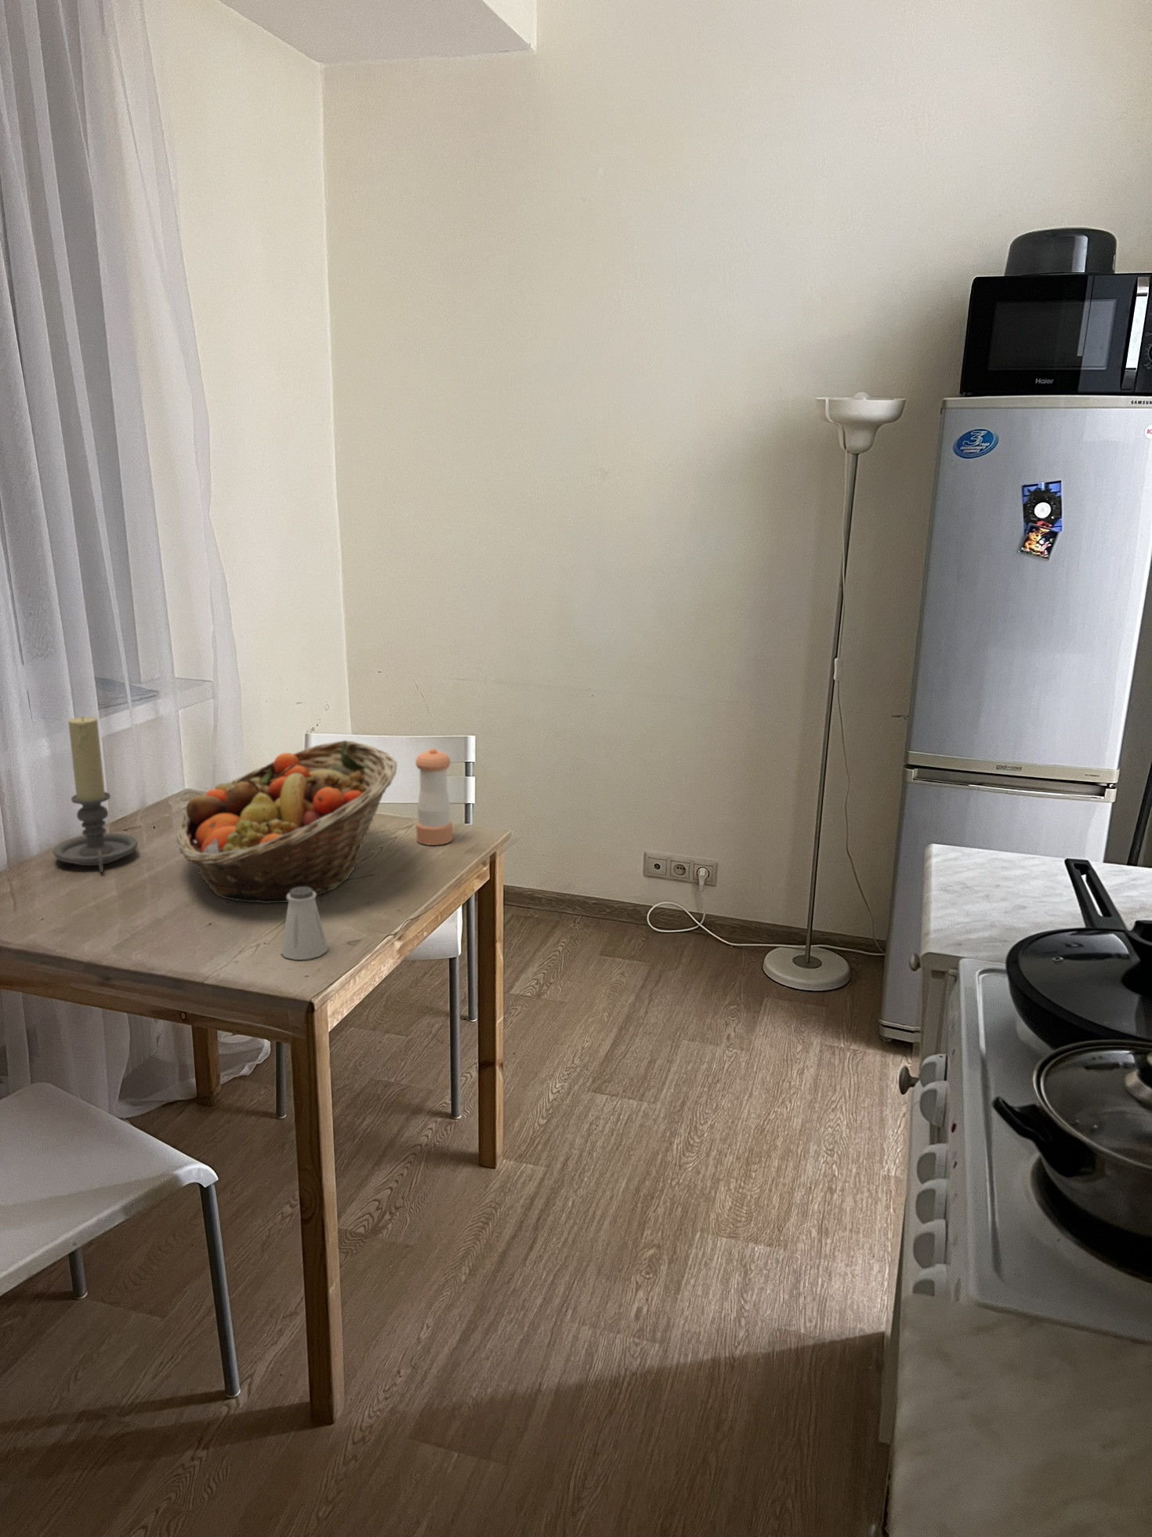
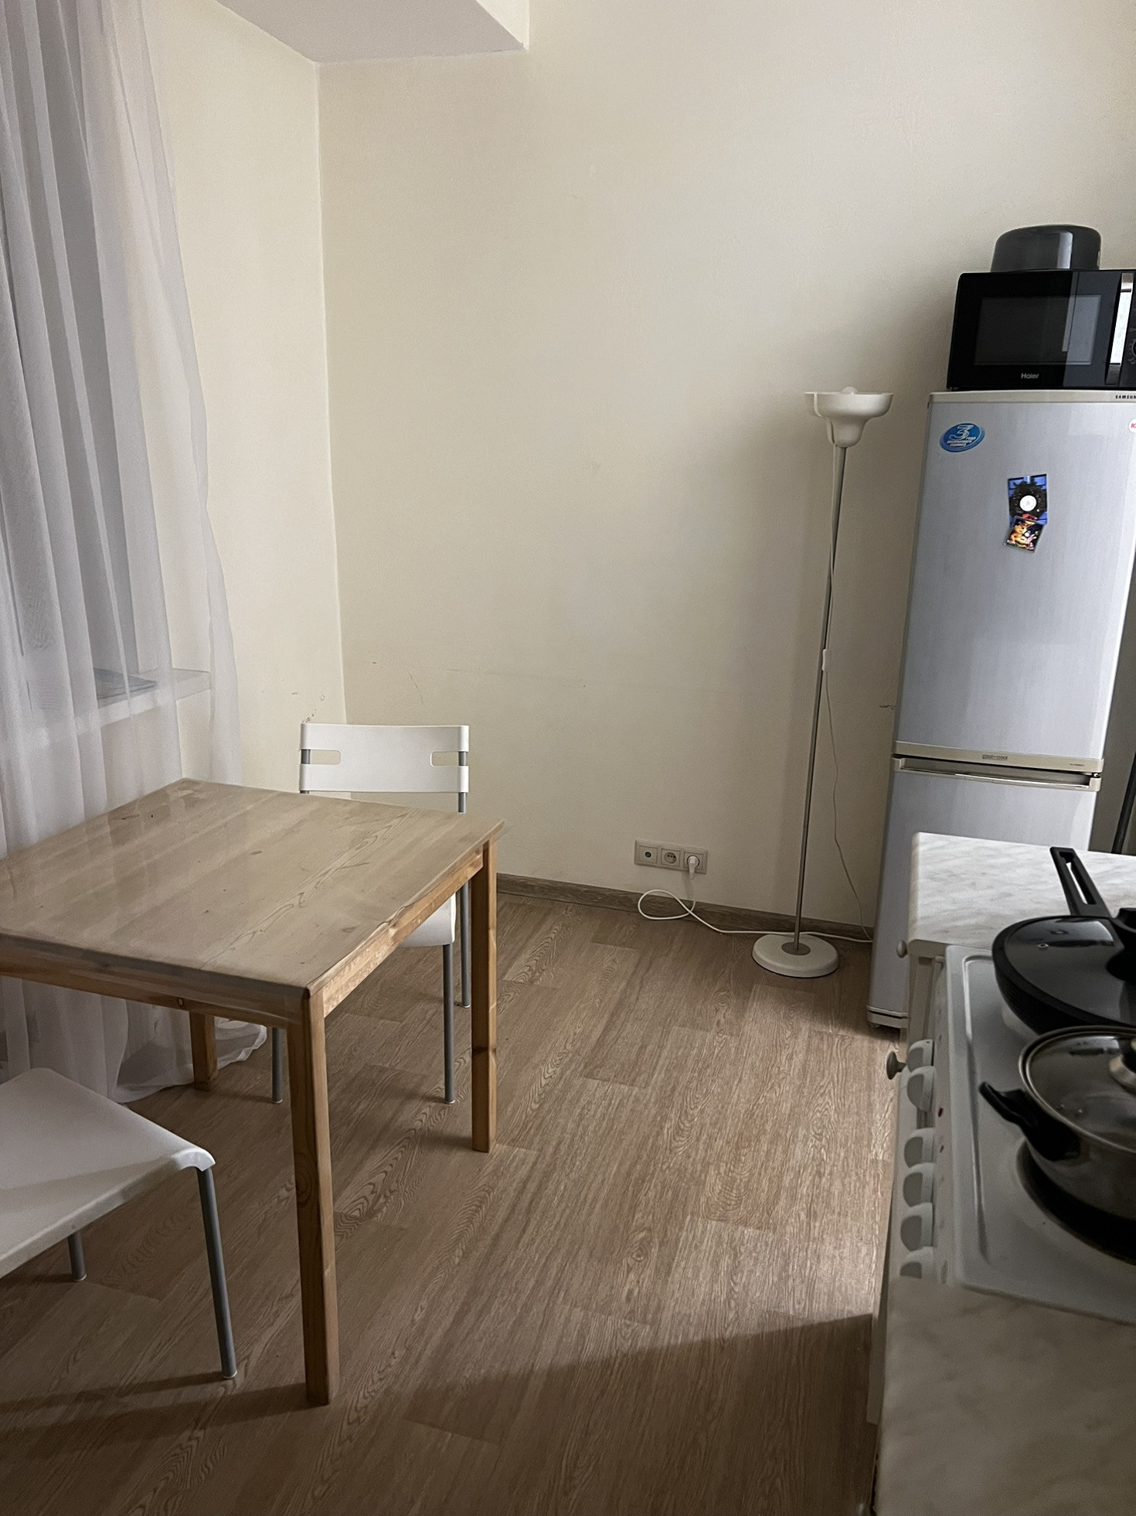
- pepper shaker (433, 794)
- saltshaker (303, 920)
- fruit basket (288, 817)
- candle holder (90, 789)
